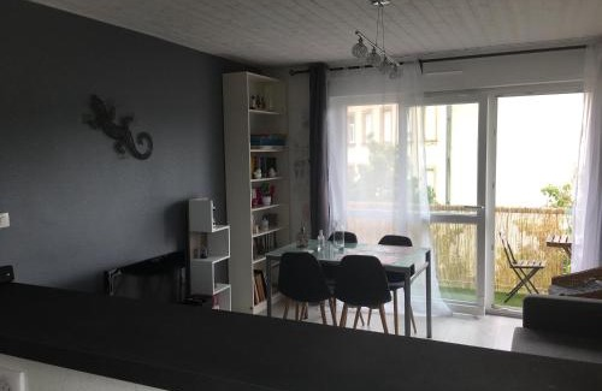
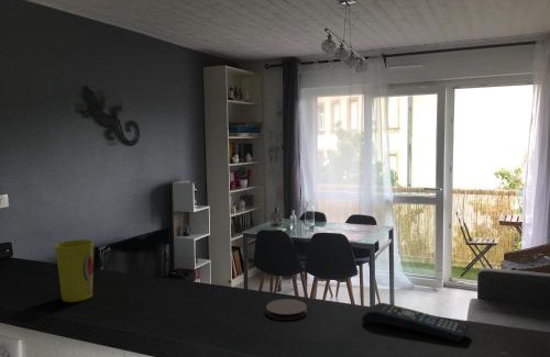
+ coaster (286, 309)
+ remote control (413, 321)
+ cup (76, 270)
